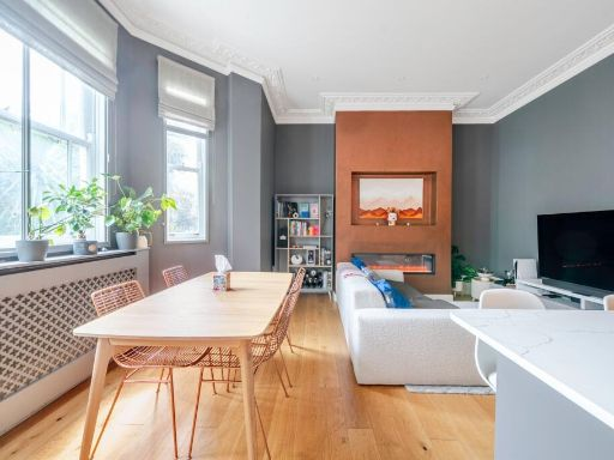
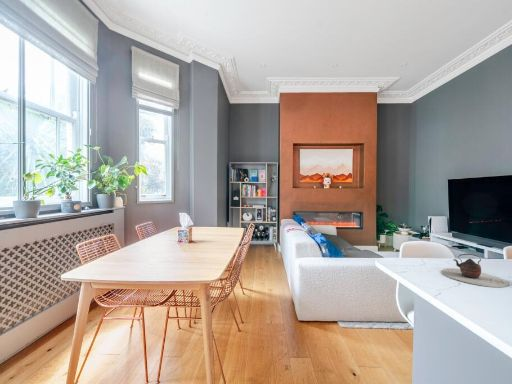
+ teapot (472, 265)
